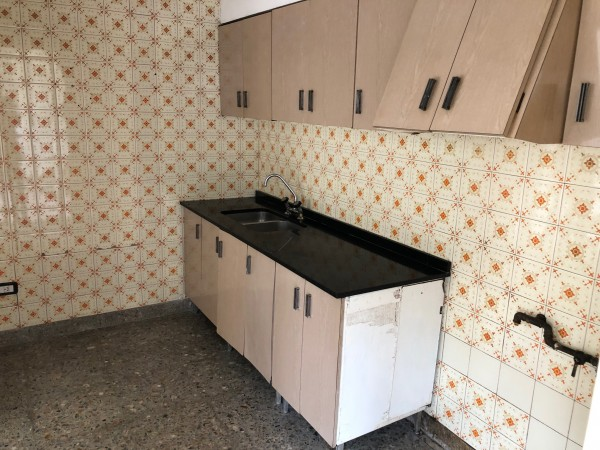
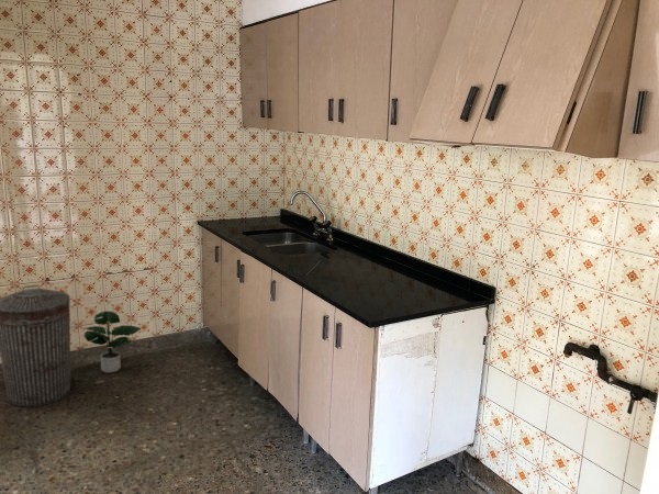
+ potted plant (112, 343)
+ trash can (35, 340)
